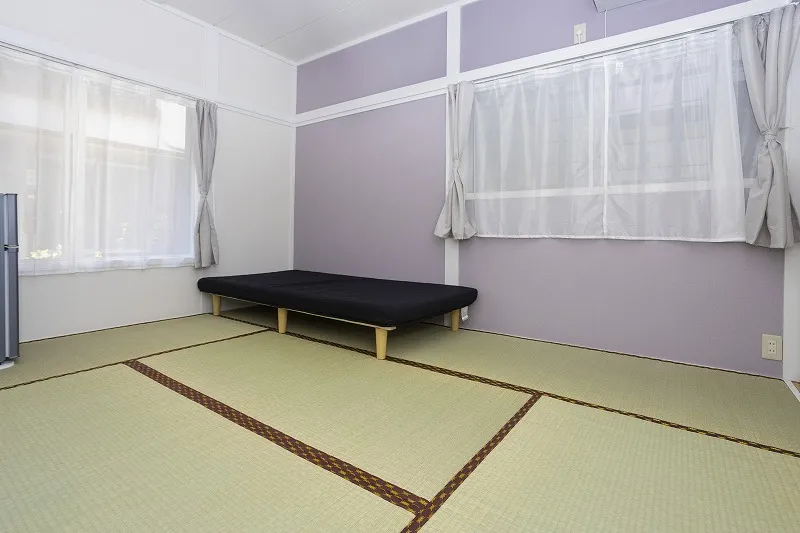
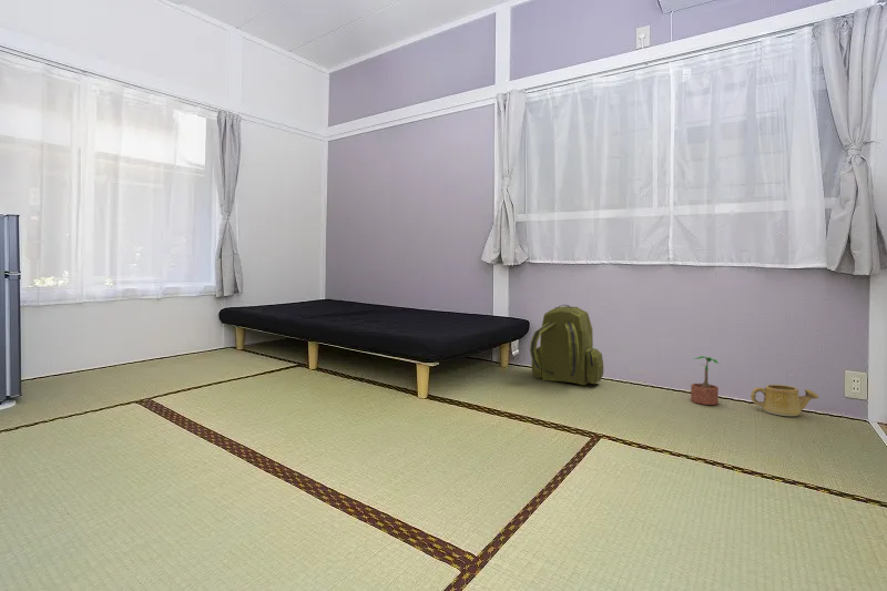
+ potted plant (705, 378)
+ backpack (565, 343)
+ watering can (784, 399)
